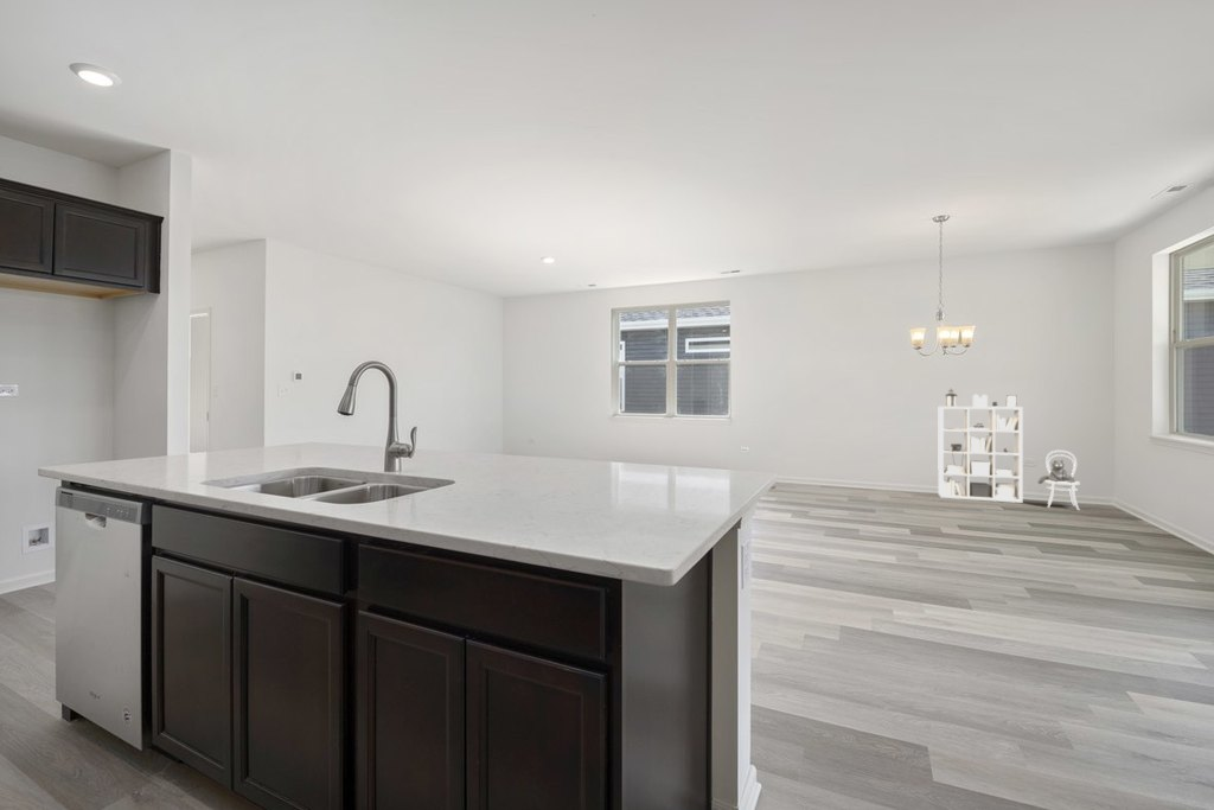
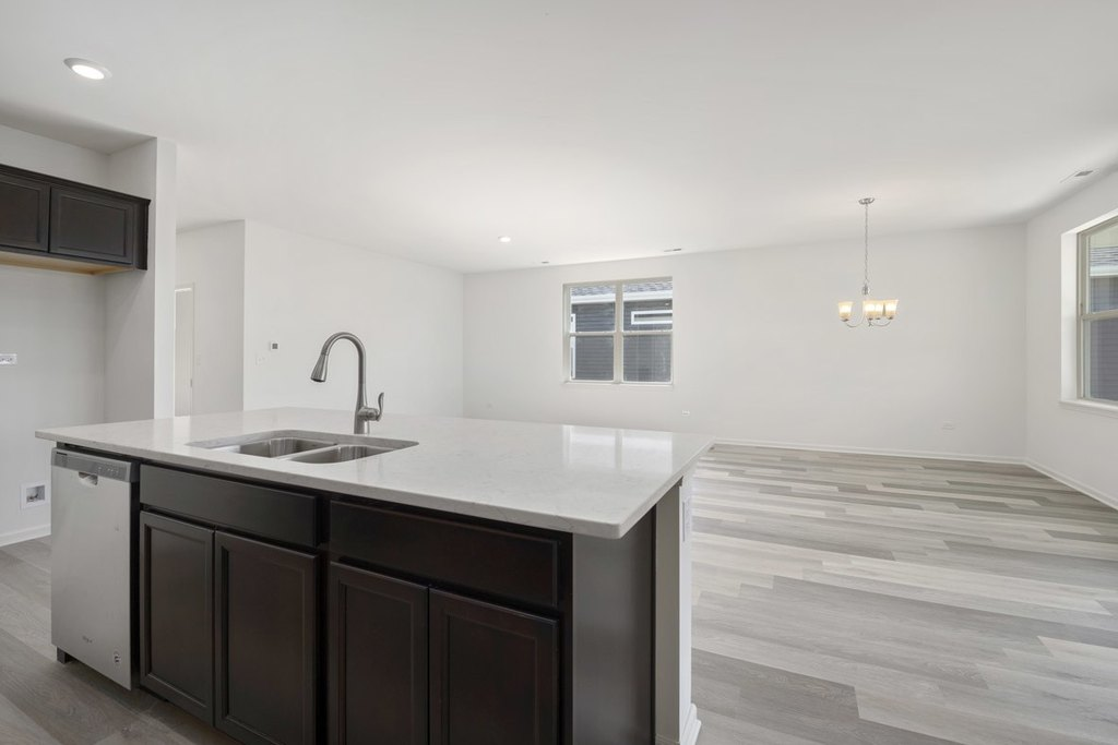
- bookshelf (1005, 448)
